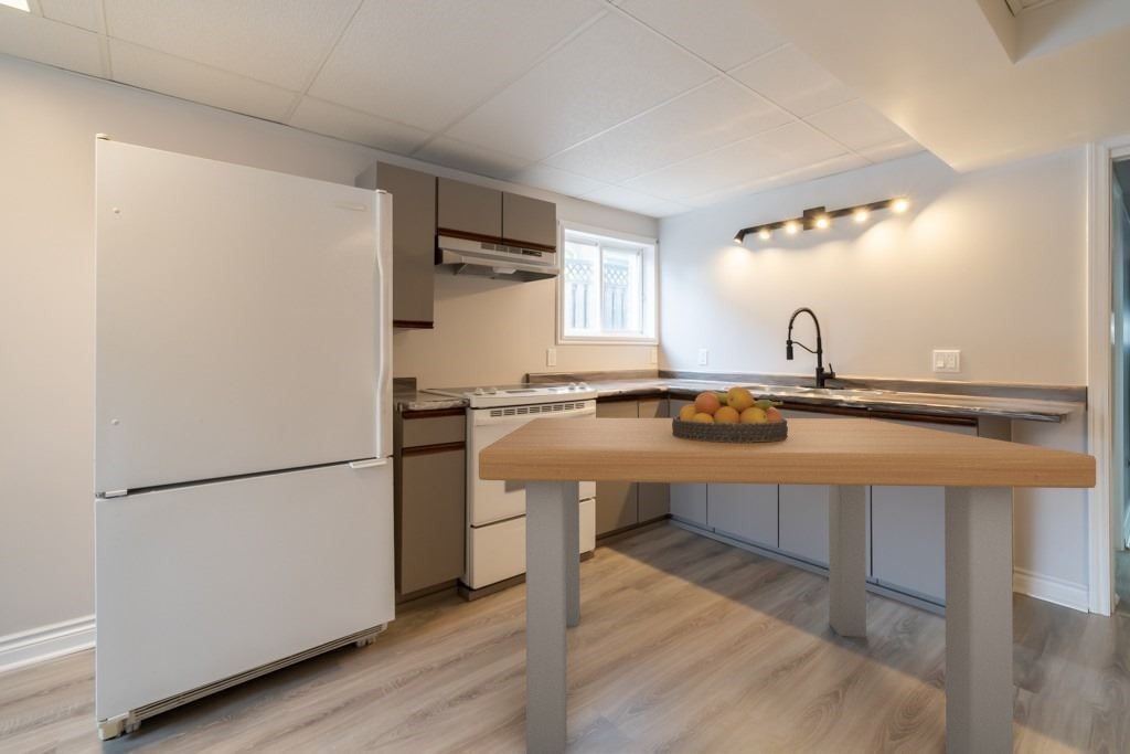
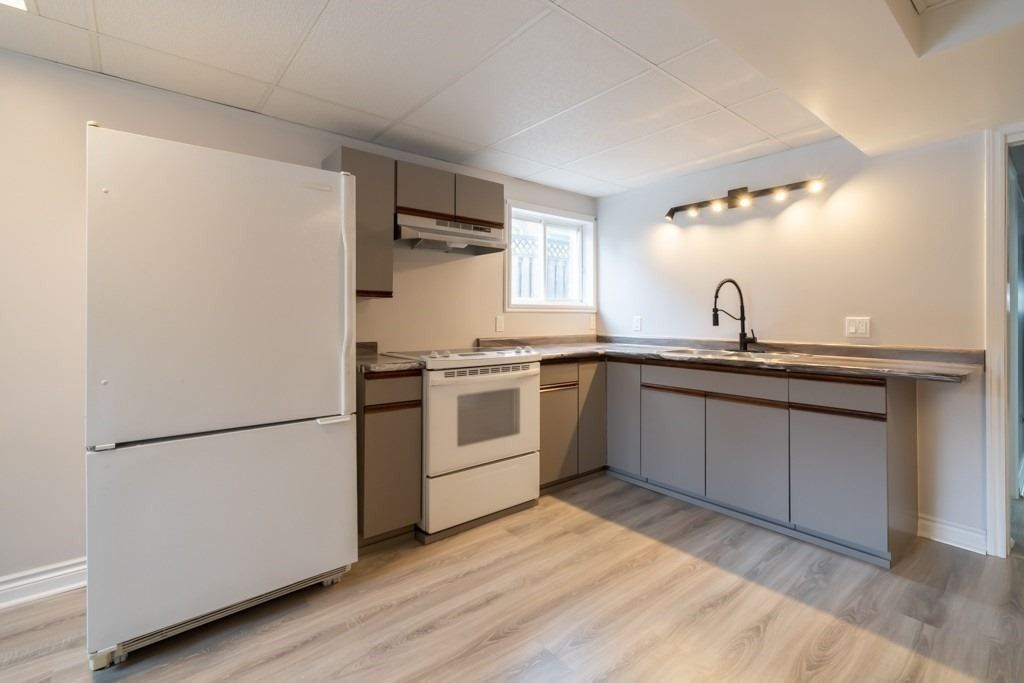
- fruit bowl (727, 411)
- dining table (724, 482)
